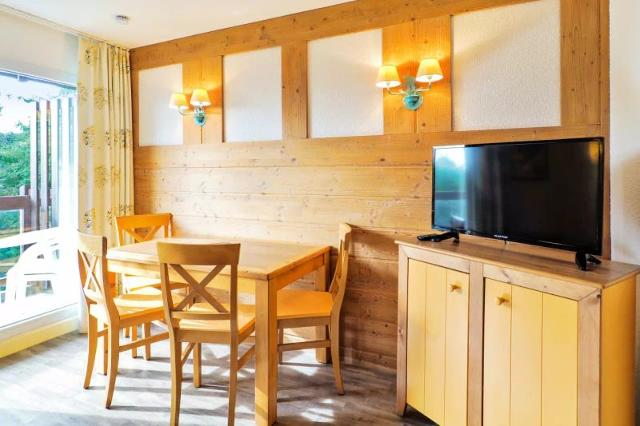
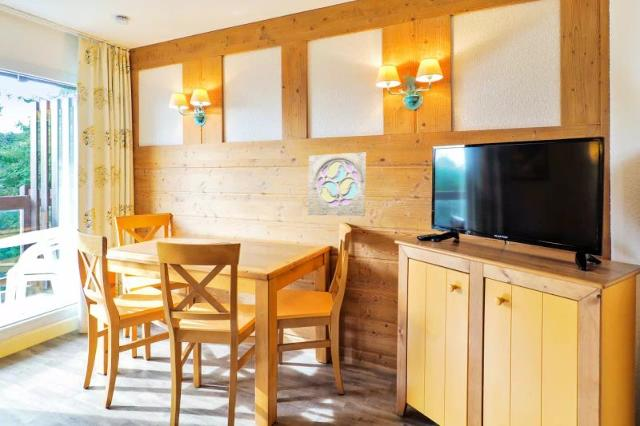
+ wall ornament (336, 184)
